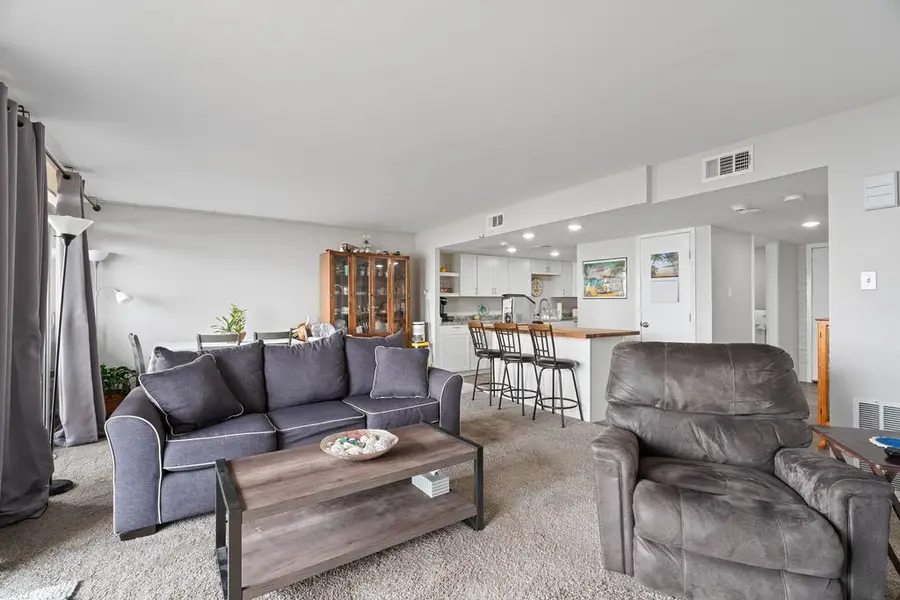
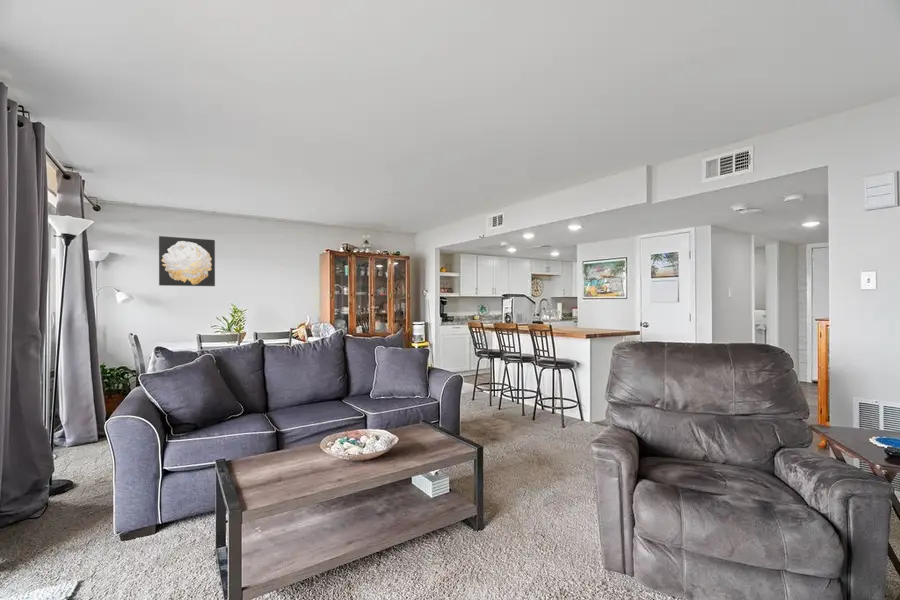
+ wall art (187, 262)
